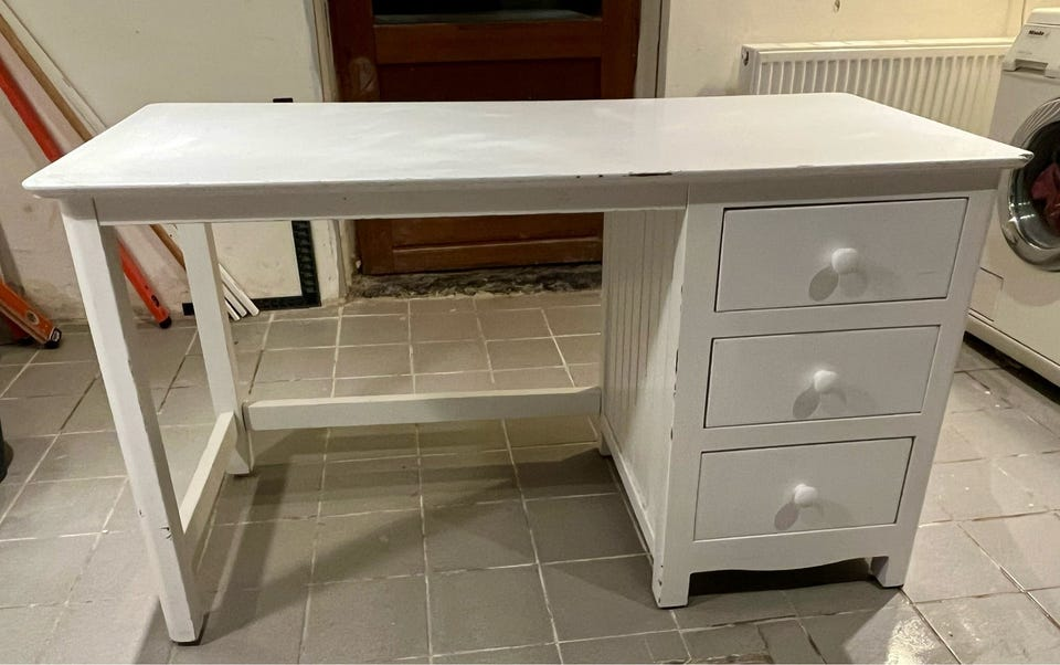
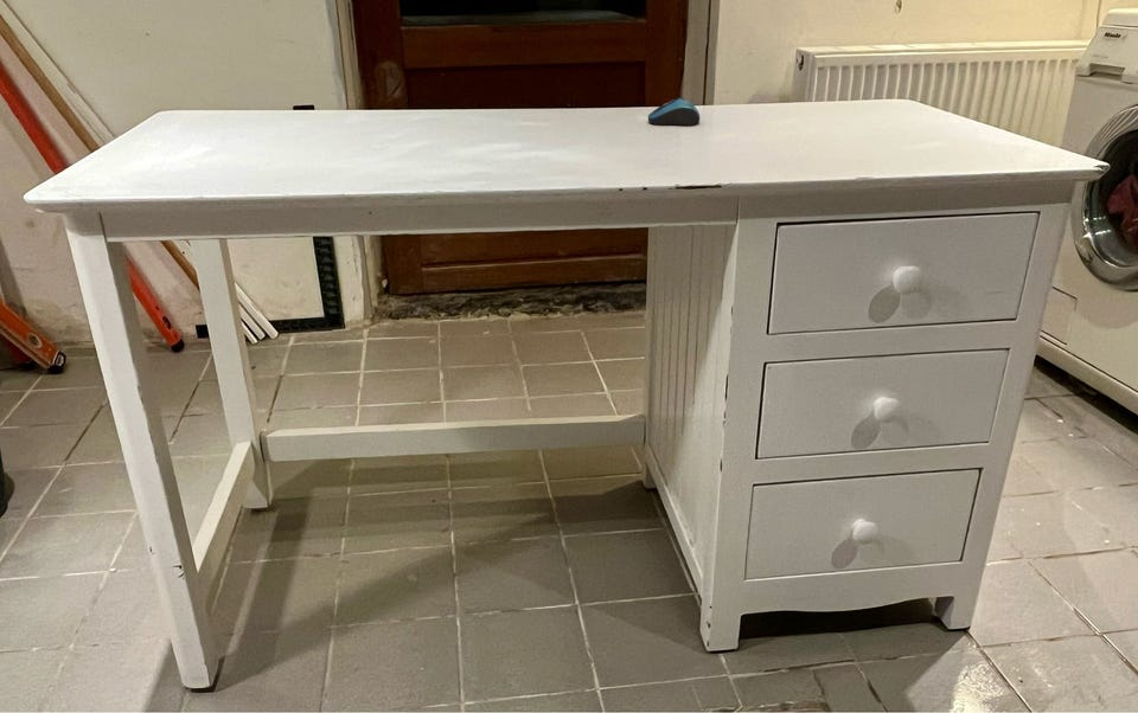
+ computer mouse (675, 109)
